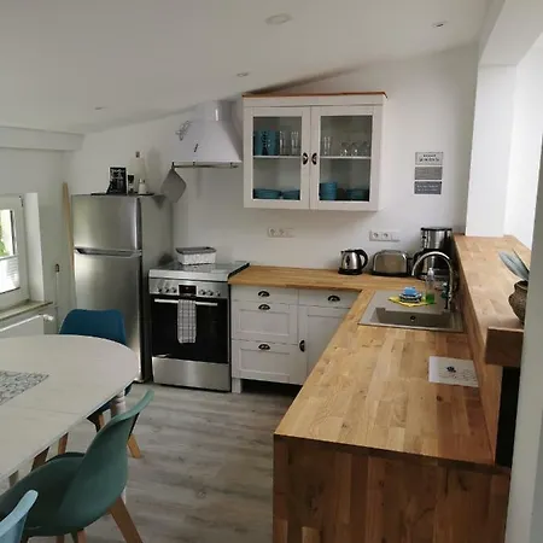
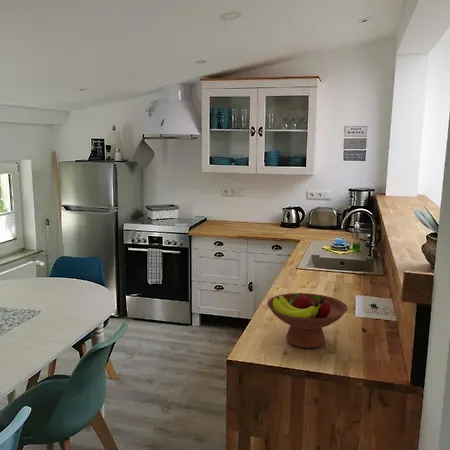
+ fruit bowl (306, 315)
